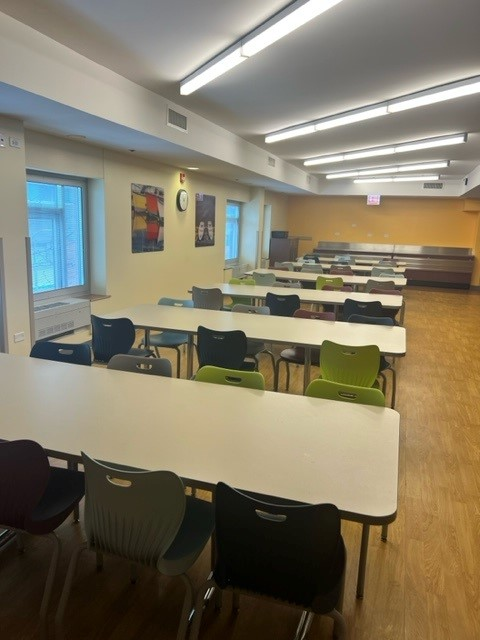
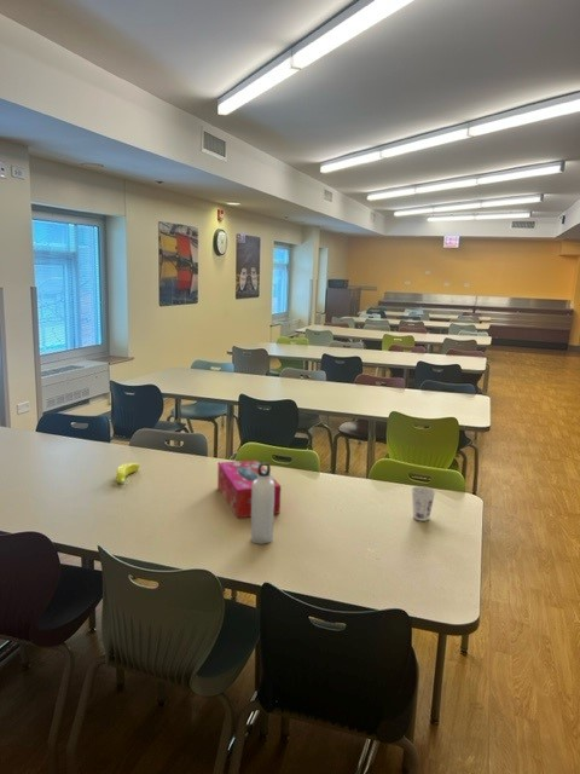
+ banana (128, 472)
+ tissue box (246, 486)
+ water bottle (262, 501)
+ cup (422, 503)
